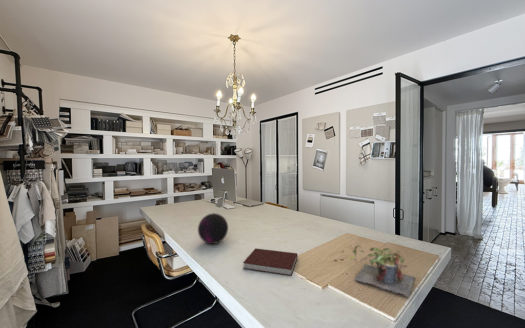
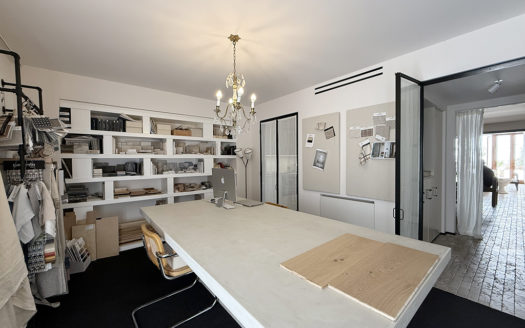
- decorative orb (213, 228)
- notebook (271, 260)
- plant (382, 263)
